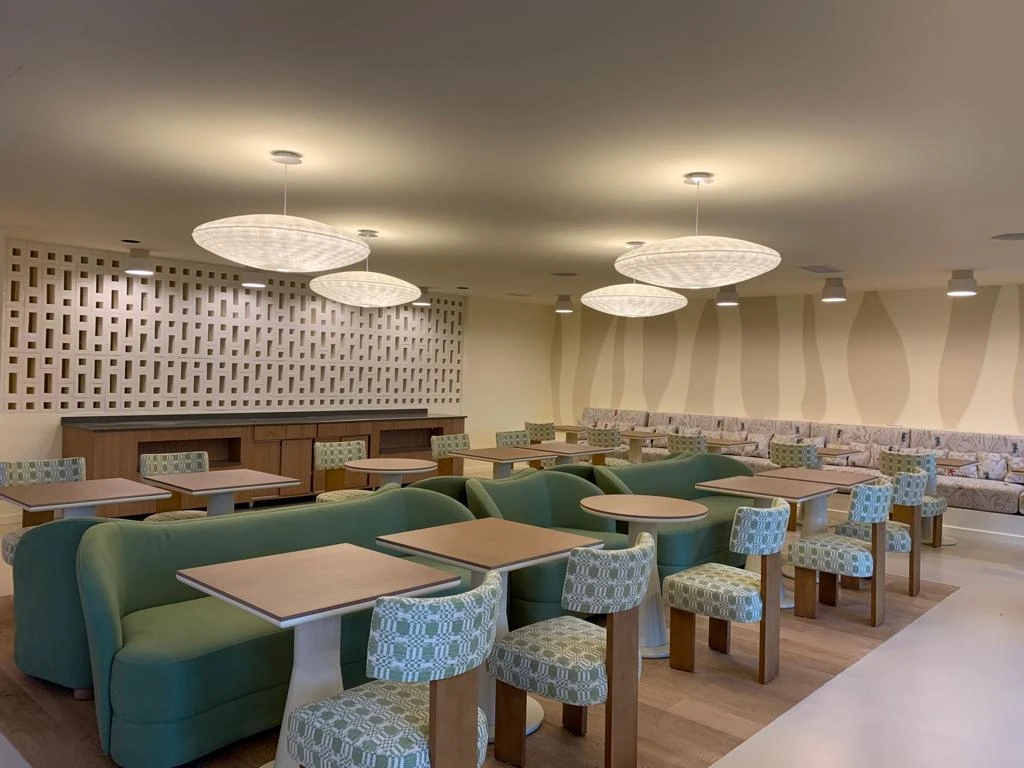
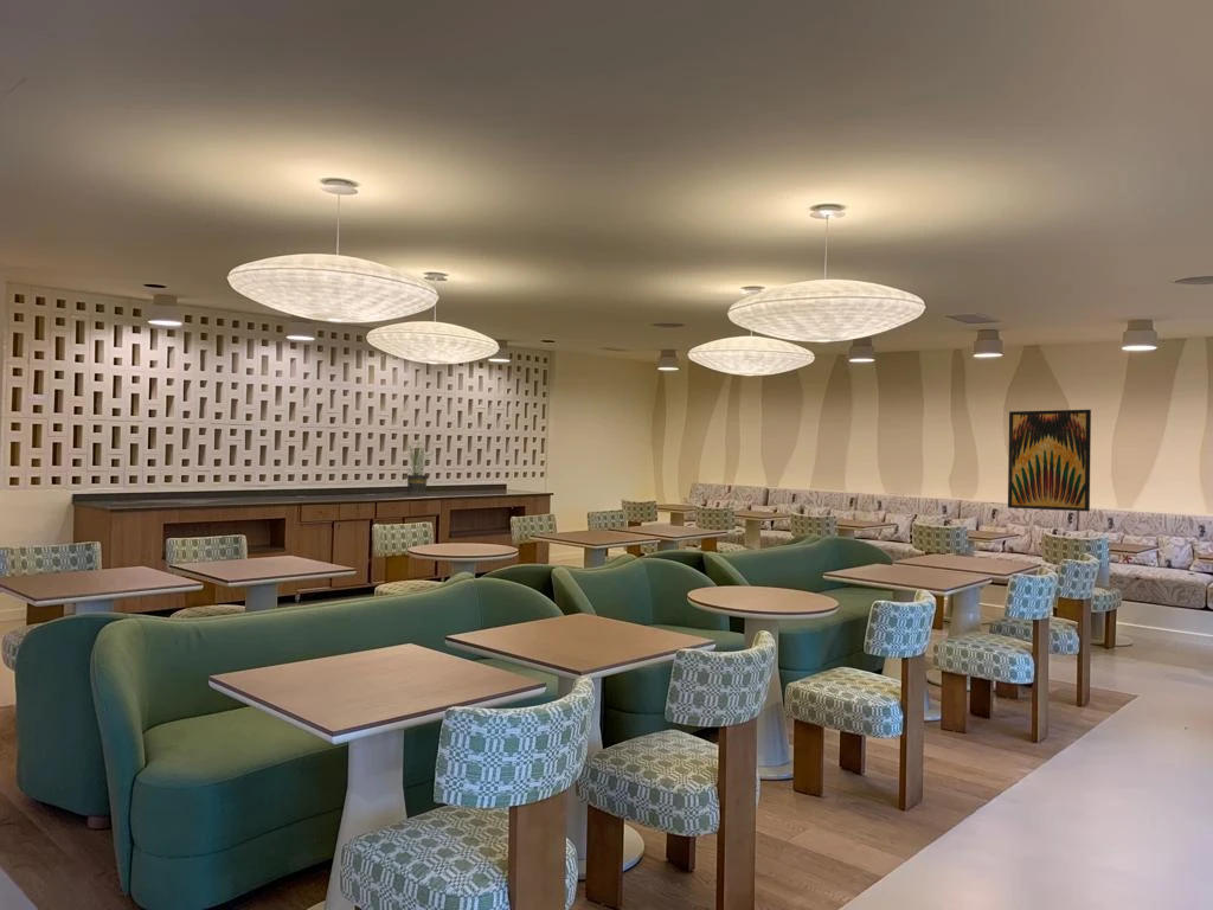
+ wall art (1047, 460)
+ potted plant (418, 466)
